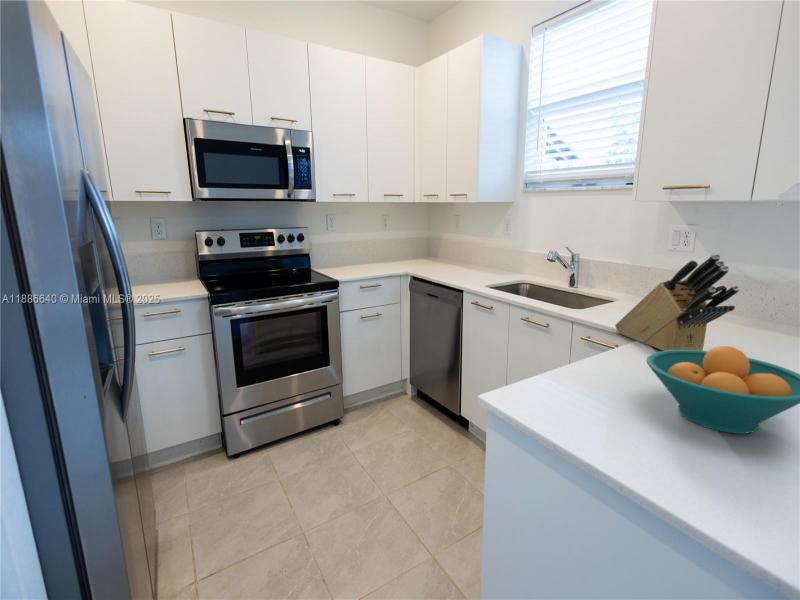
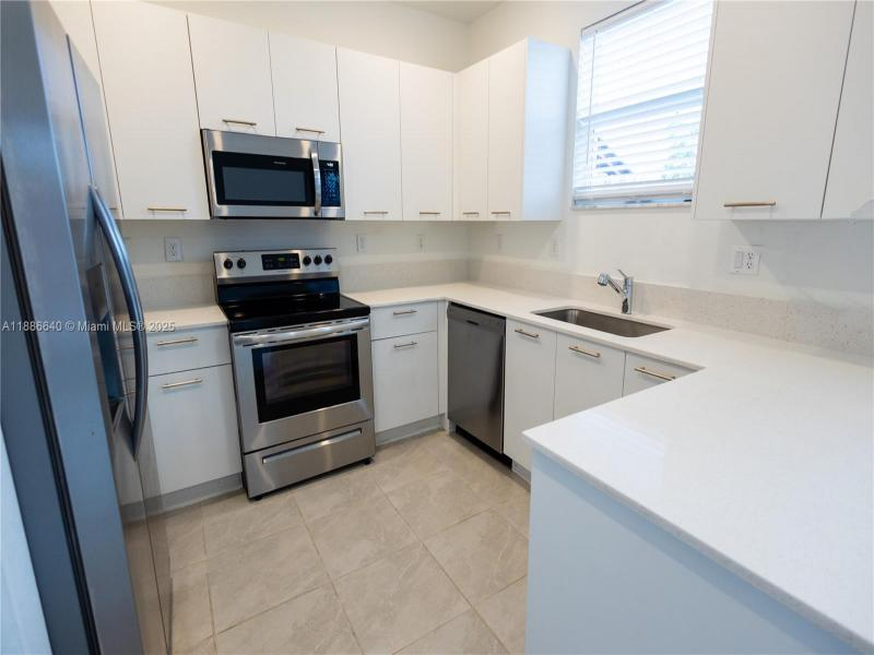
- knife block (671, 300)
- fruit bowl (722, 383)
